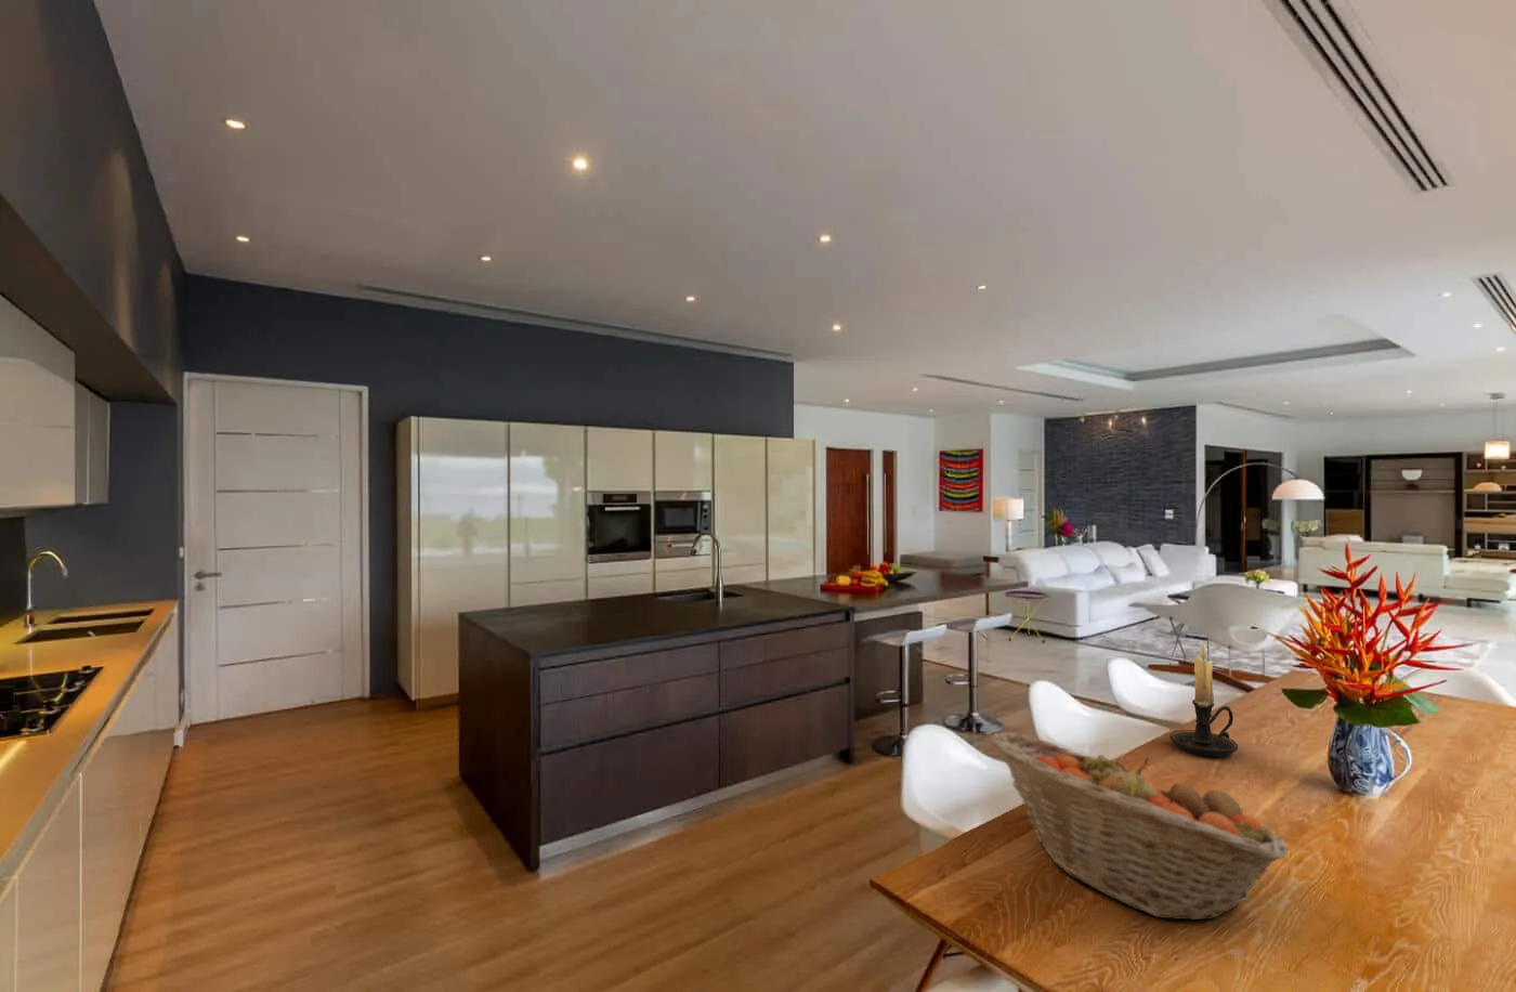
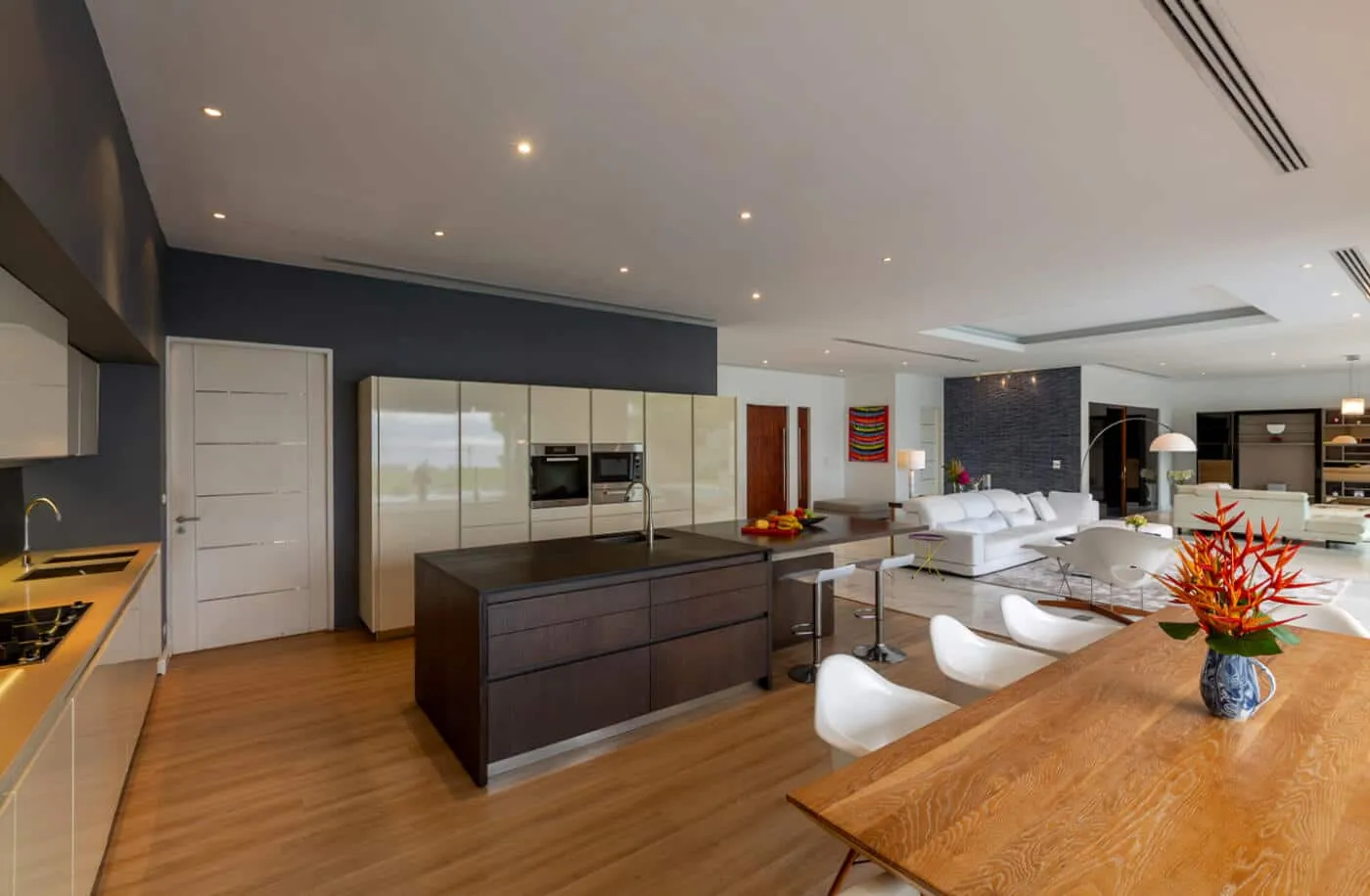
- fruit basket (1122, 807)
- candle holder (1208, 693)
